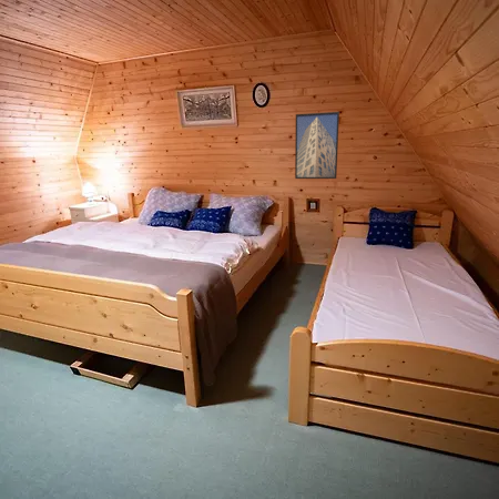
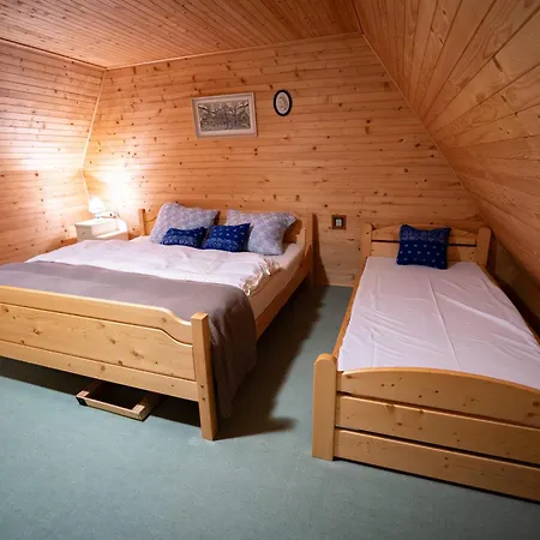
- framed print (316, 146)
